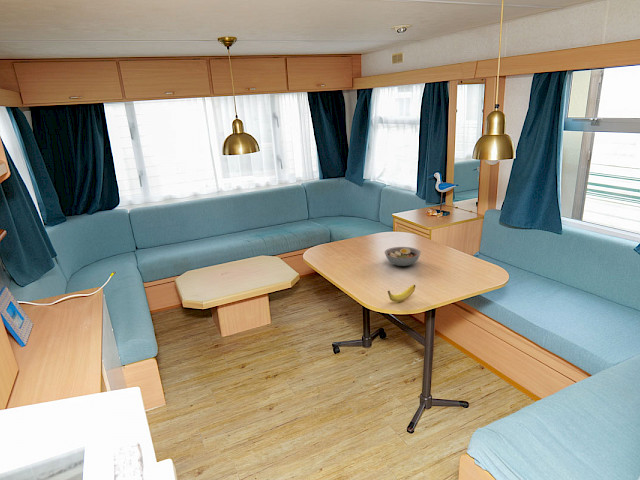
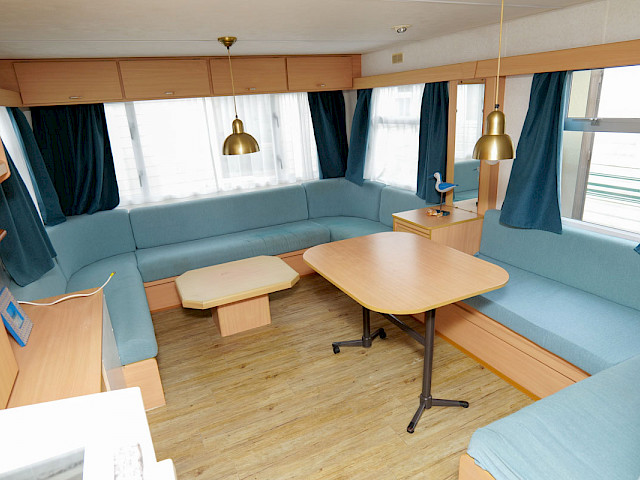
- bowl (402, 257)
- banana (401, 293)
